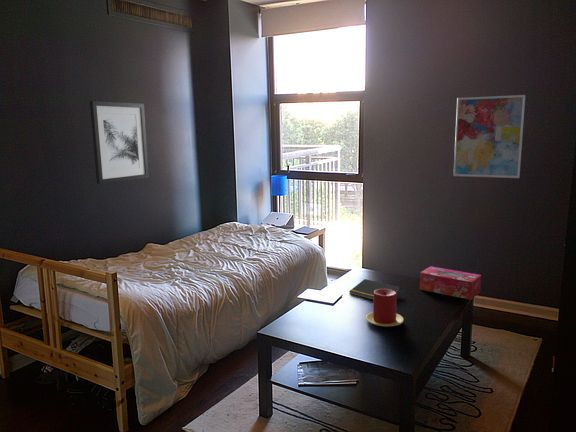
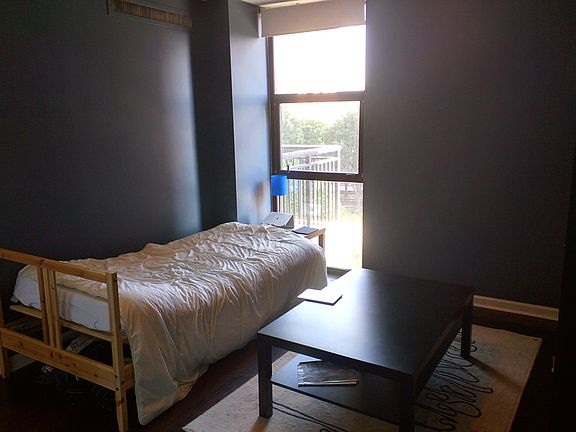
- candle (384, 306)
- wall art (487, 137)
- tissue box (449, 282)
- notepad (374, 290)
- wall art (121, 142)
